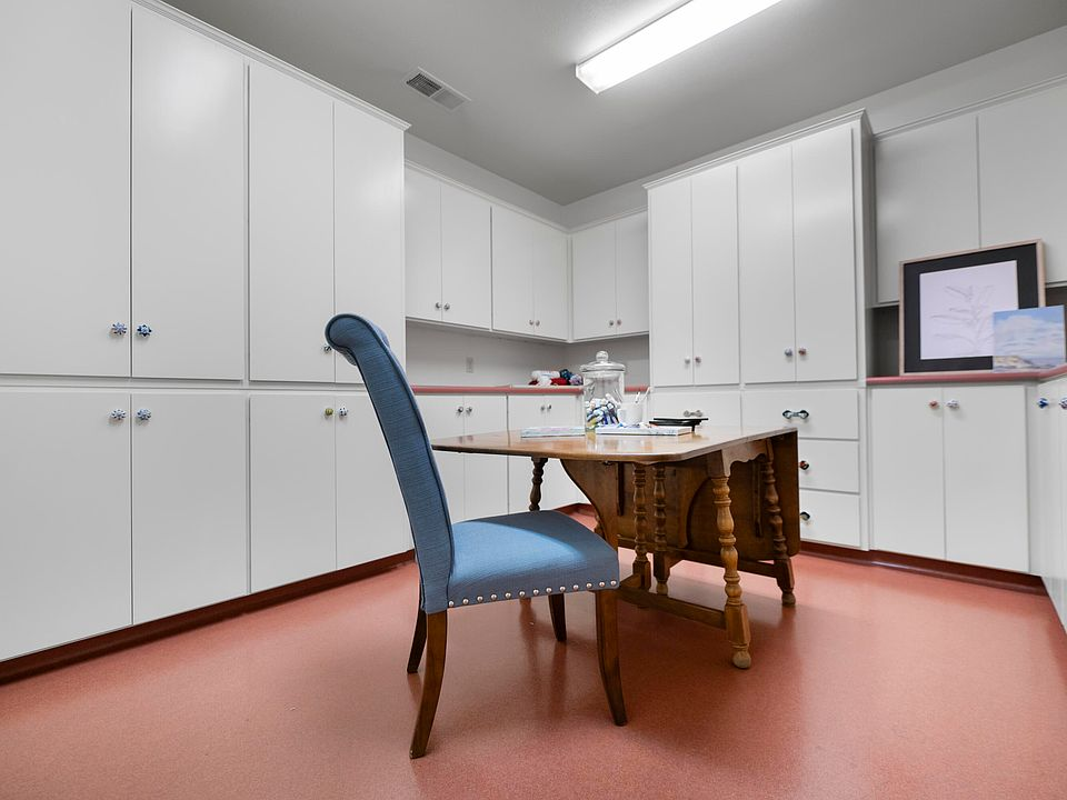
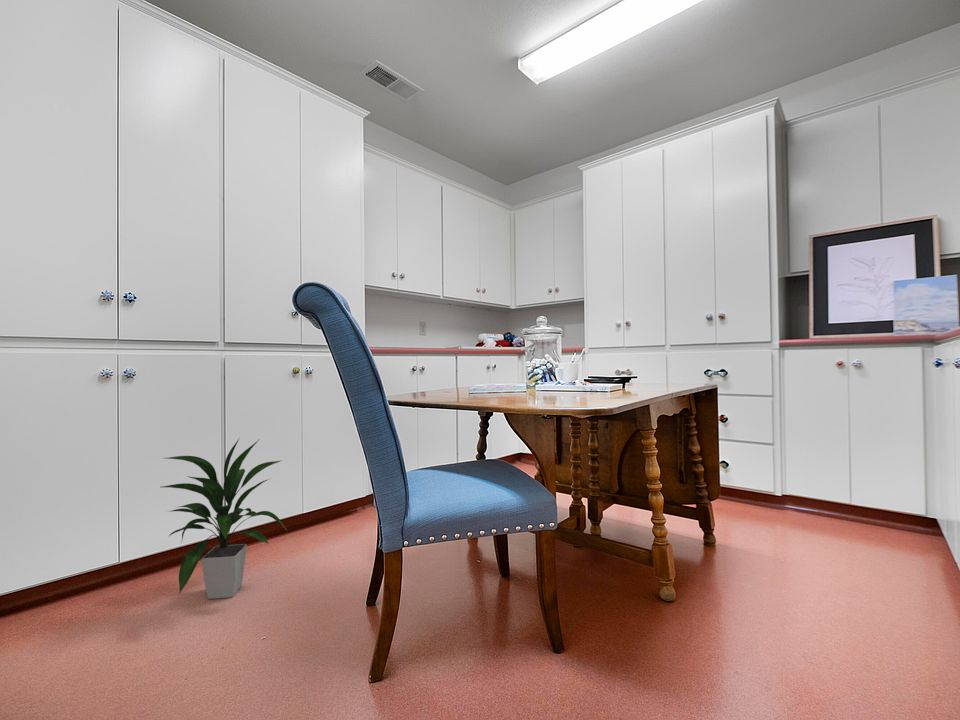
+ indoor plant (219, 516)
